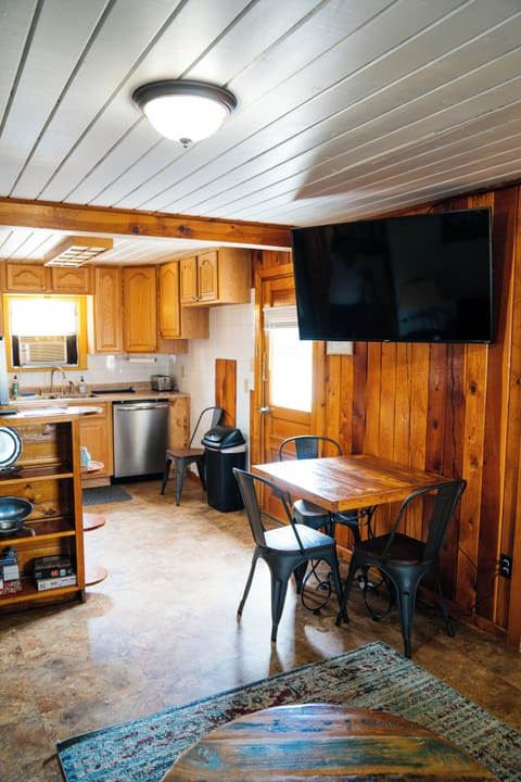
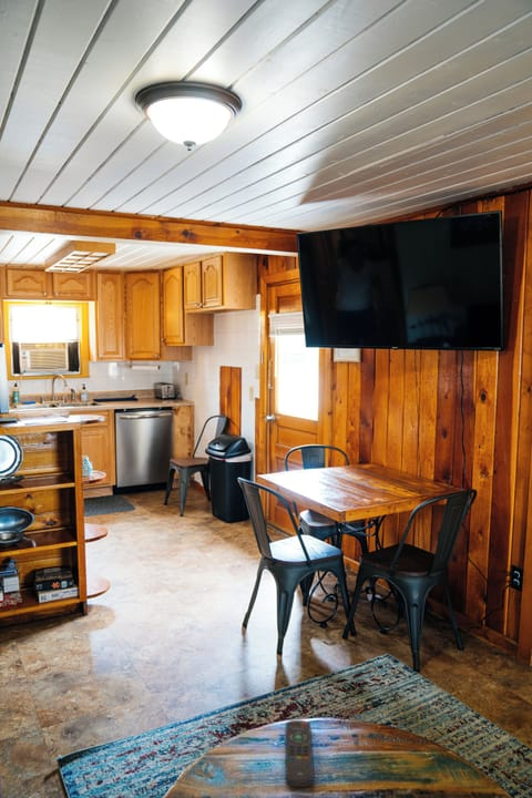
+ remote control (298, 750)
